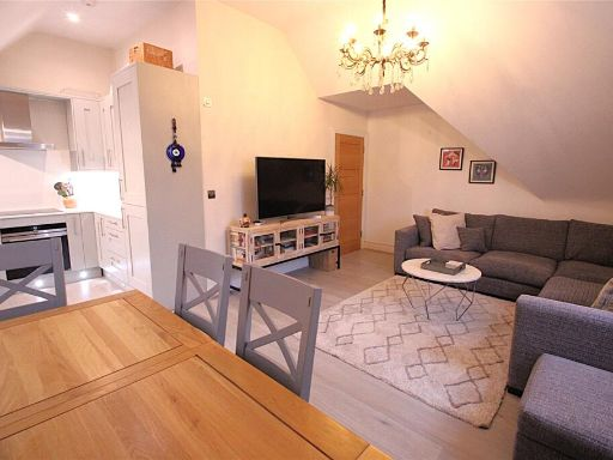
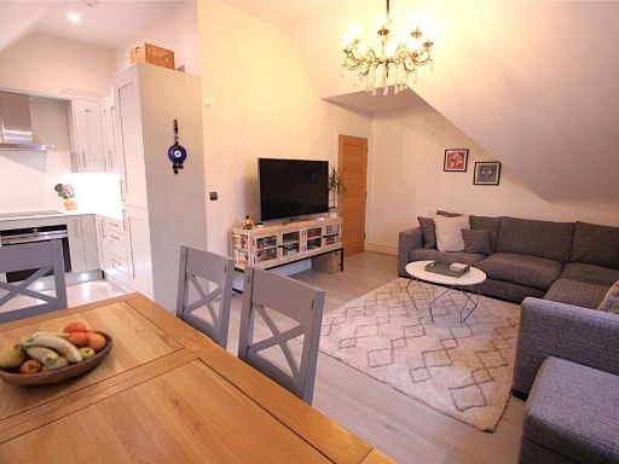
+ fruit bowl (58, 346)
